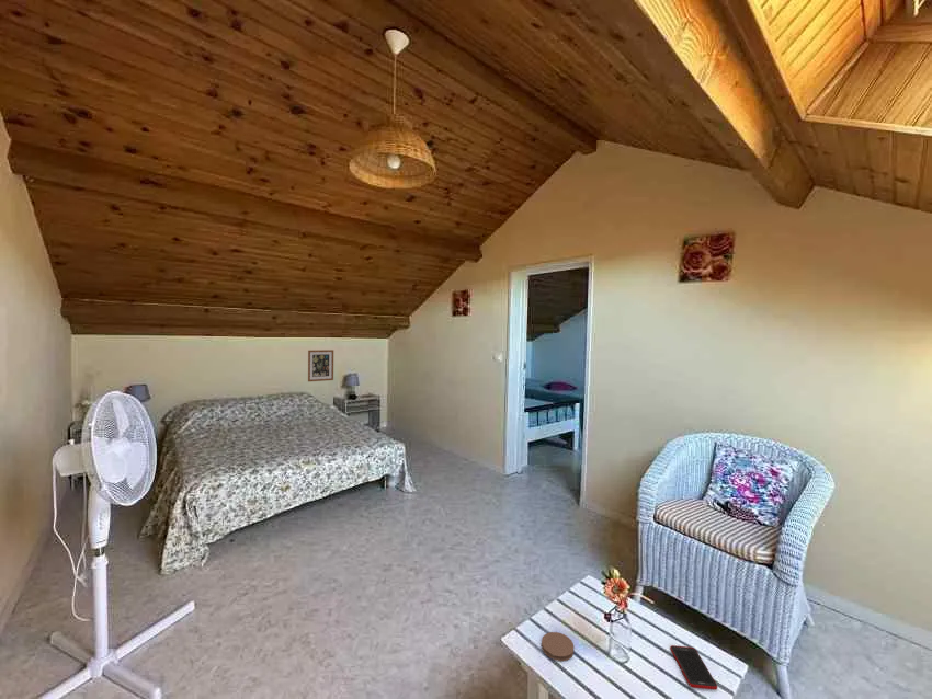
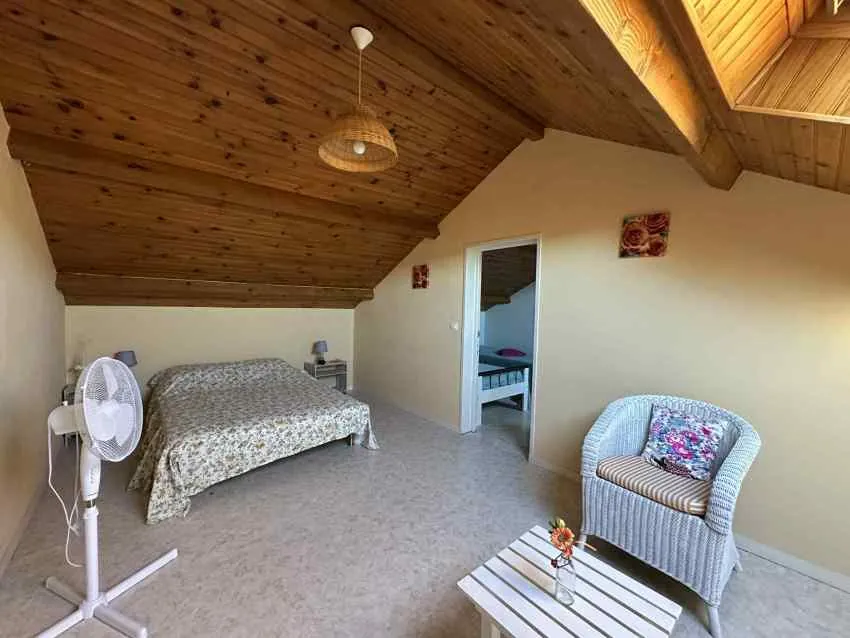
- wall art (320, 365)
- coaster (557, 645)
- cell phone (692, 666)
